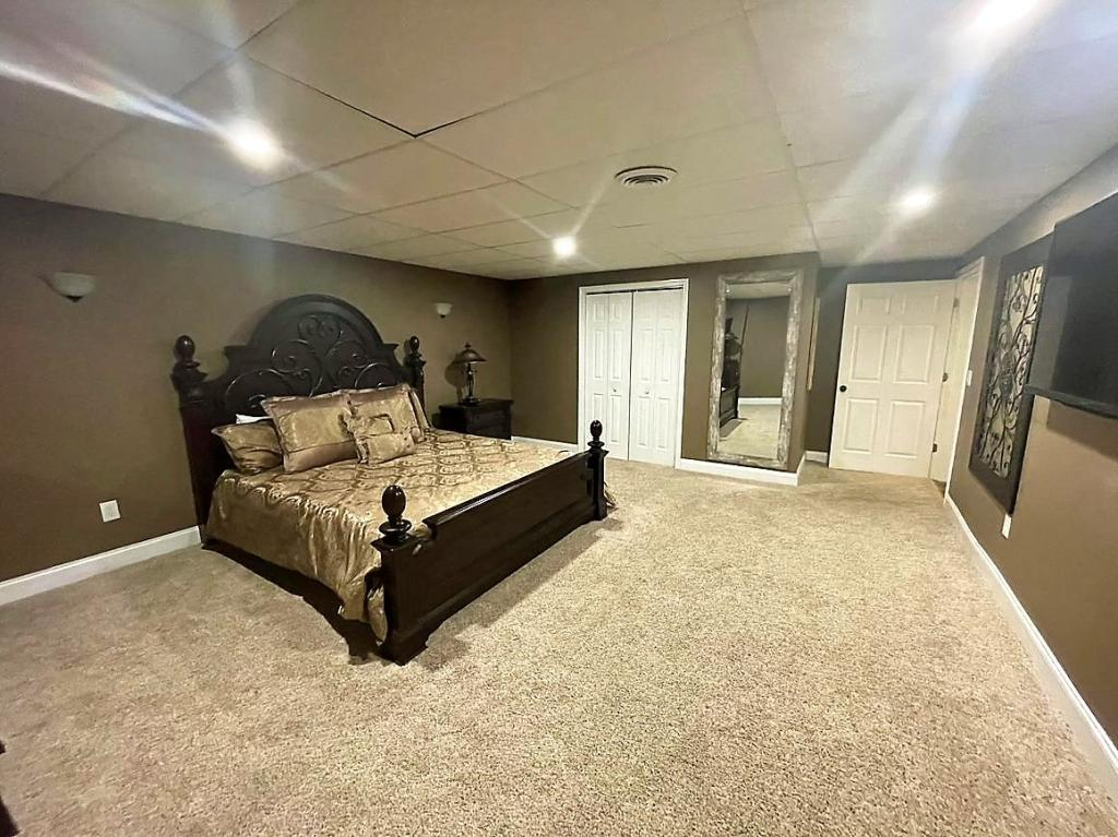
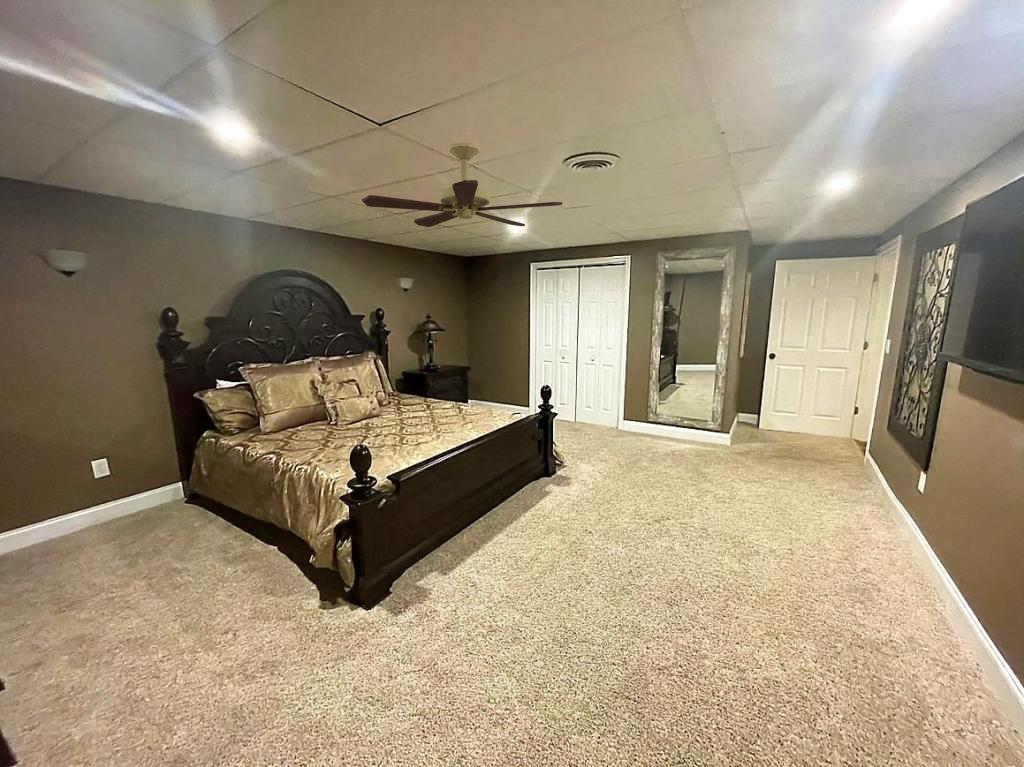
+ ceiling fan (463, 180)
